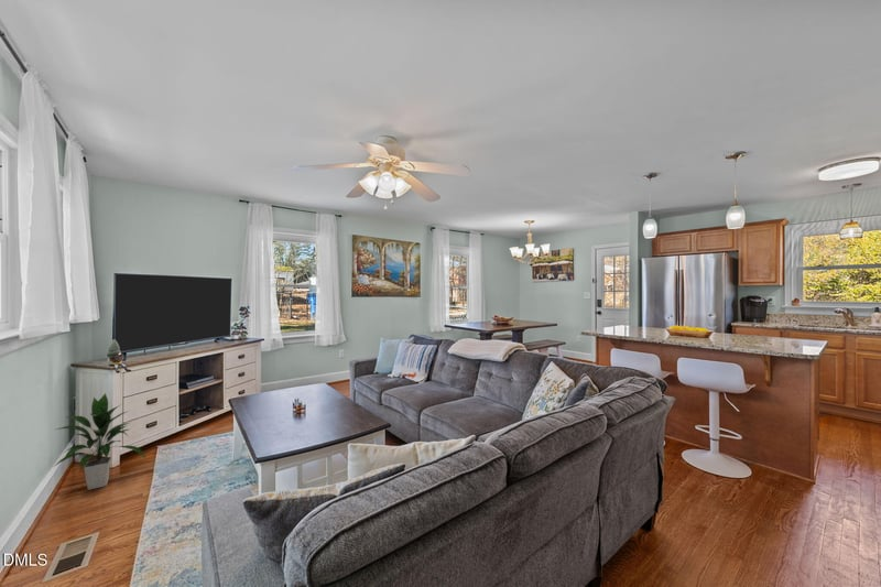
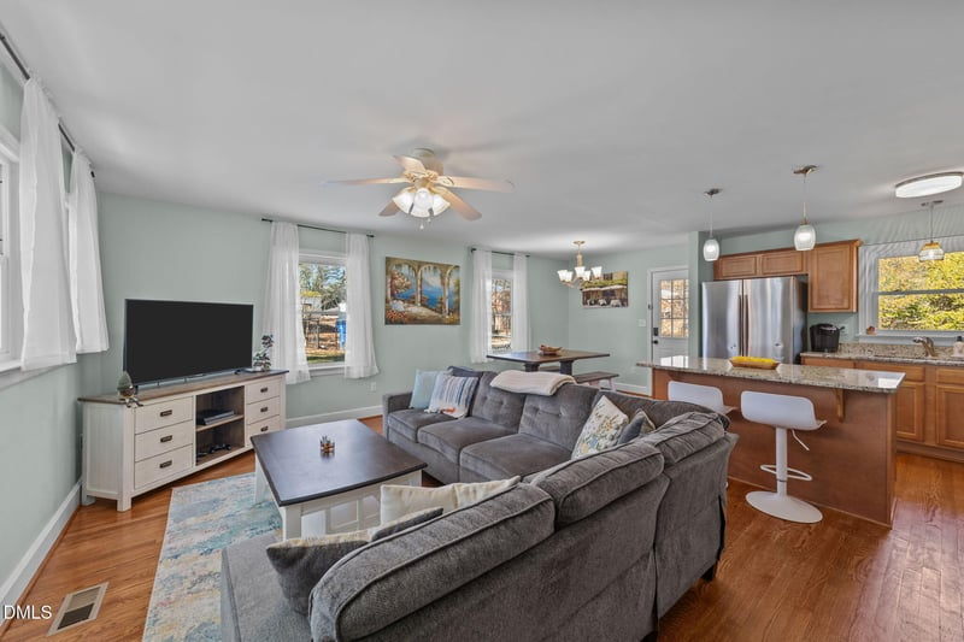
- indoor plant (101, 441)
